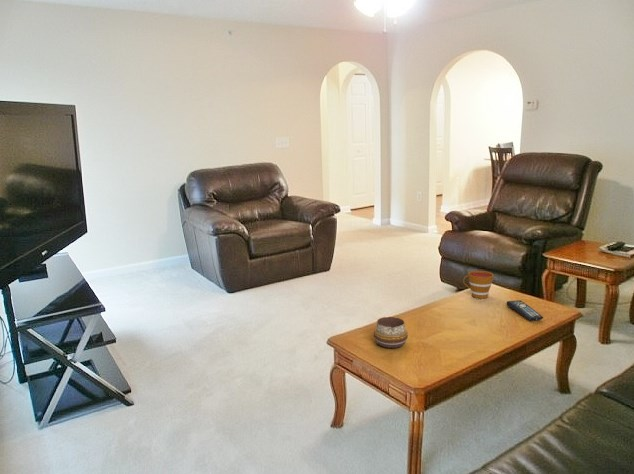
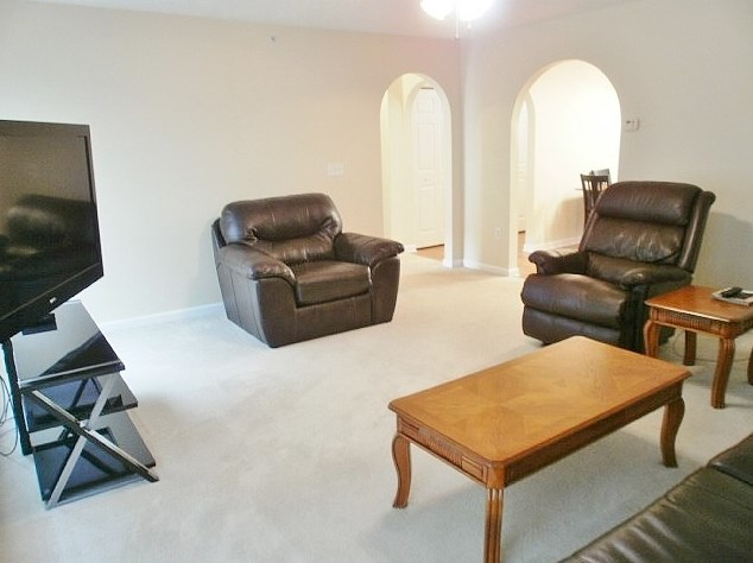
- decorative bowl (390, 332)
- remote control (523, 309)
- cup (478, 285)
